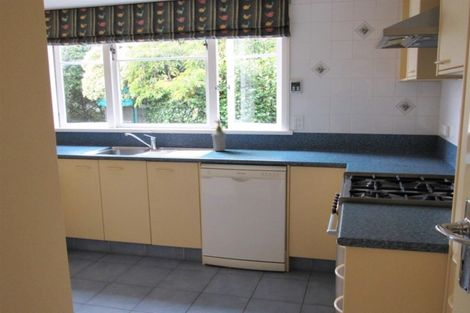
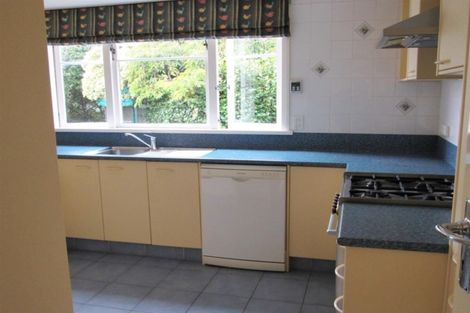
- soap bottle (219, 135)
